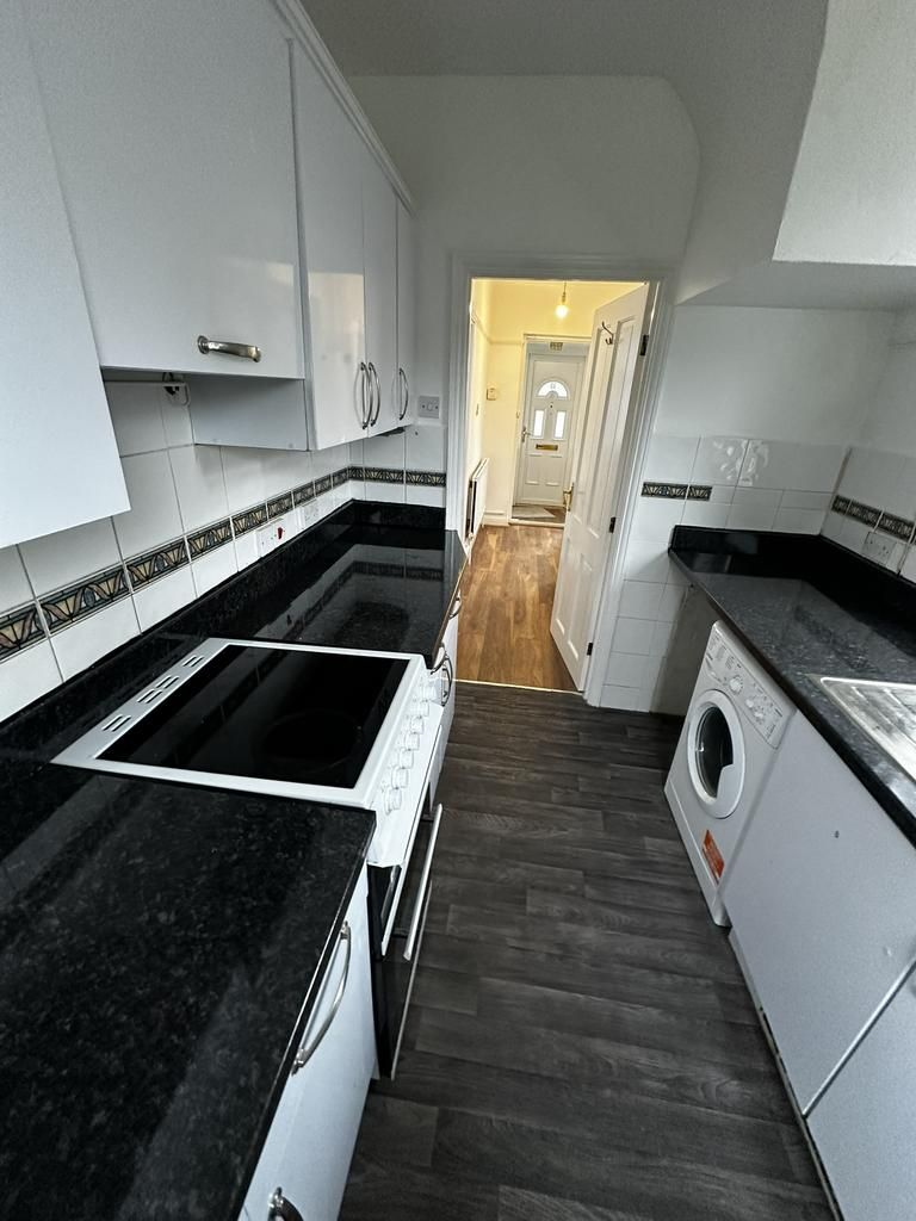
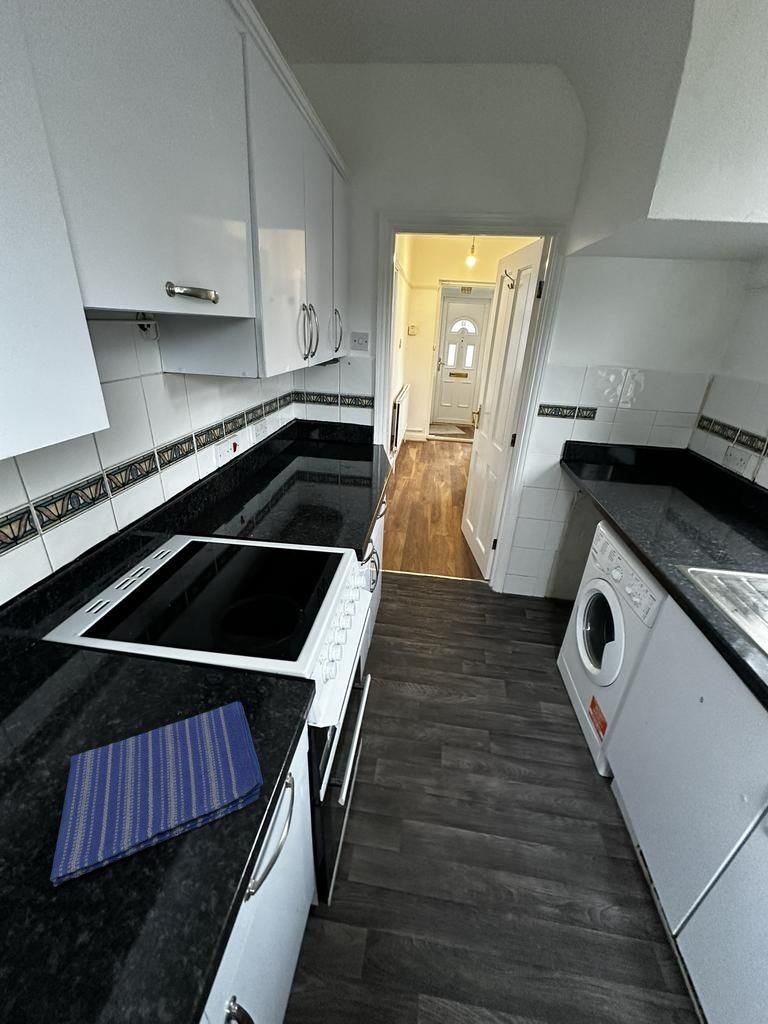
+ dish towel (165, 773)
